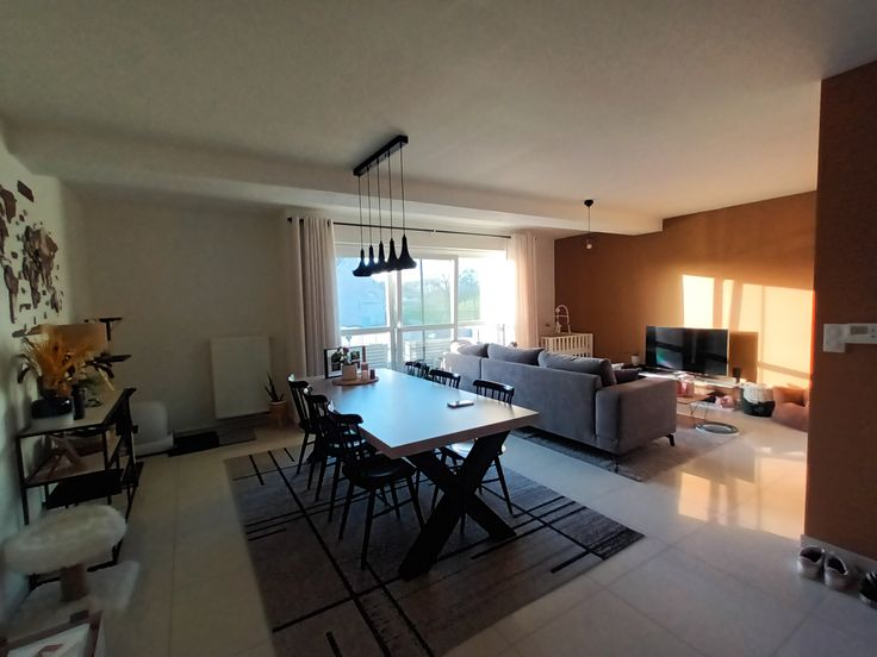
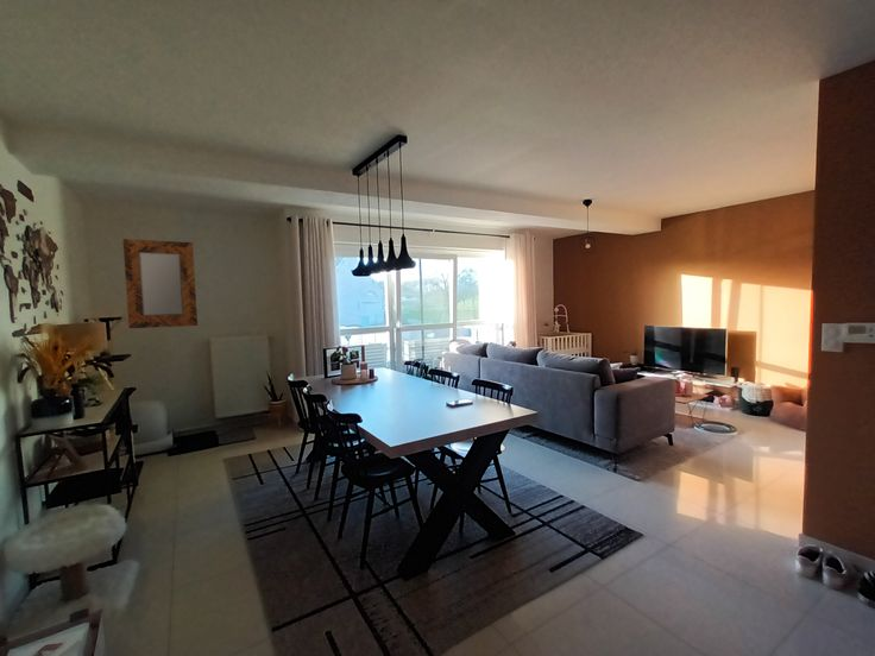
+ home mirror (162, 284)
